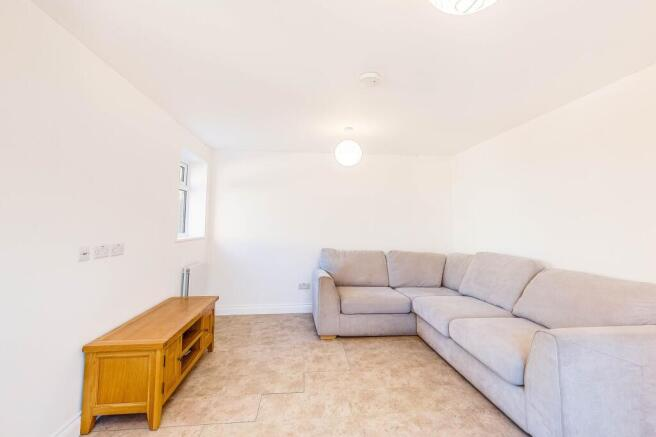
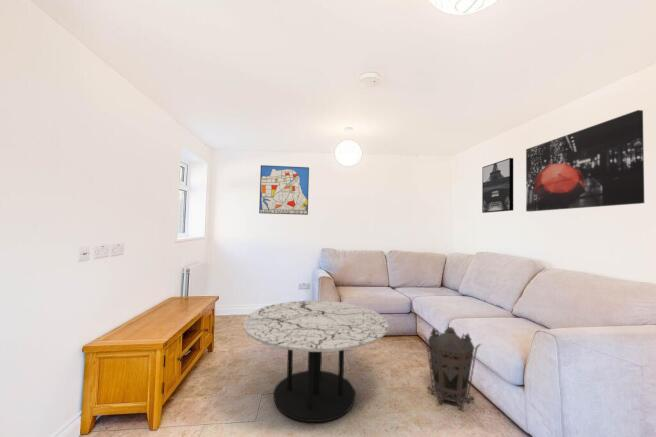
+ wall art (284, 190)
+ wall art (573, 170)
+ coffee table (315, 357)
+ wall art (496, 187)
+ lantern (450, 362)
